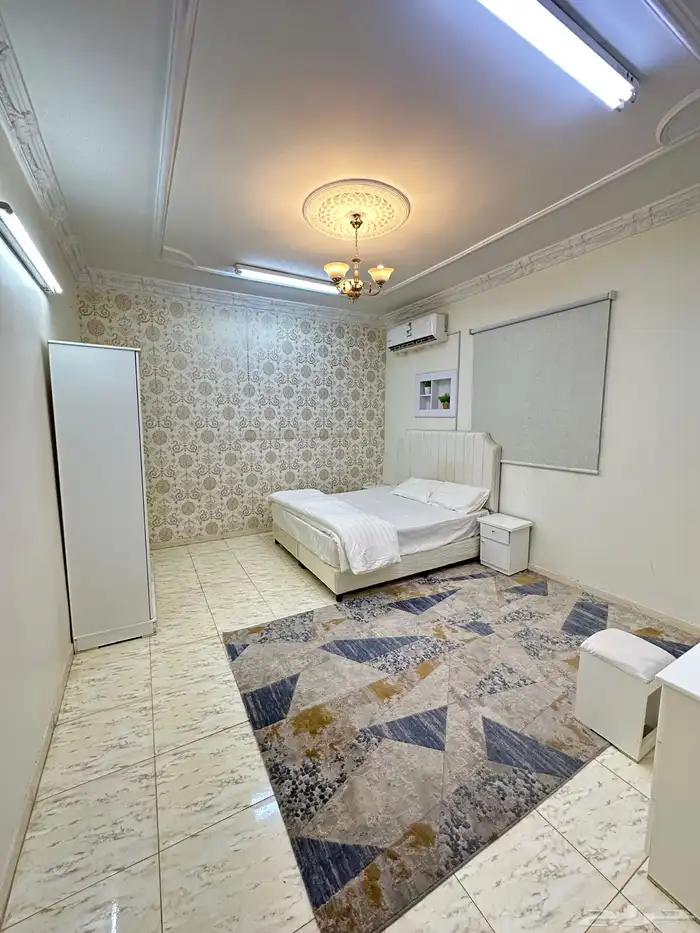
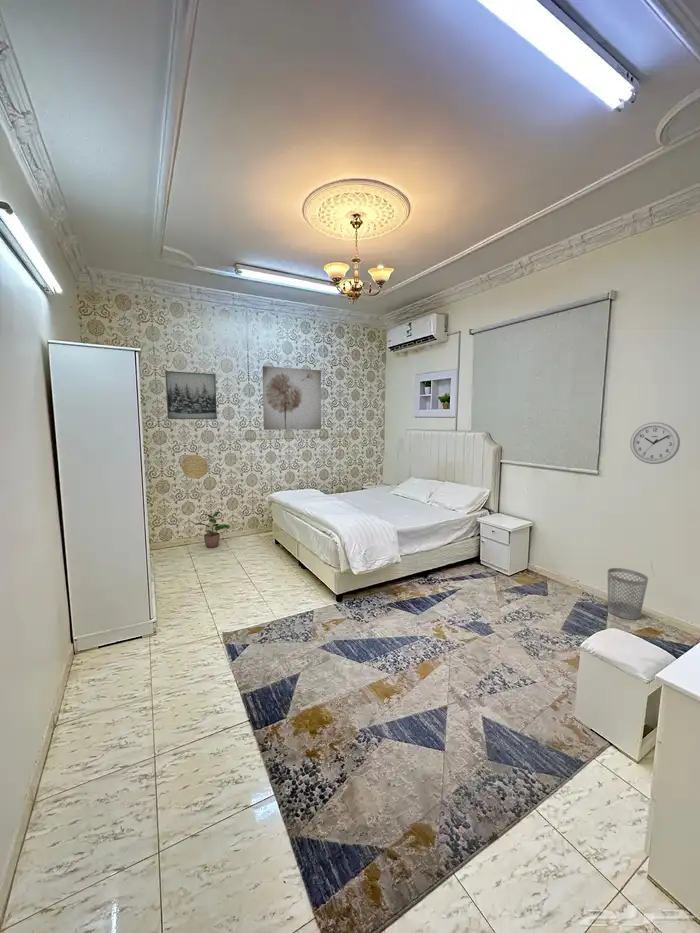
+ wall clock (653, 443)
+ wall art (293, 399)
+ wall art (191, 396)
+ wastebasket (625, 593)
+ potted plant (212, 529)
+ decorative plate (194, 466)
